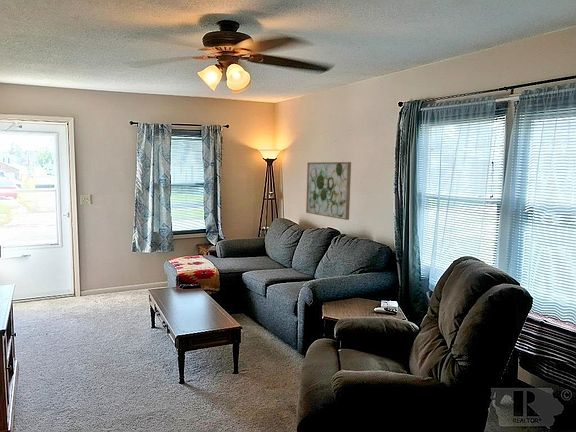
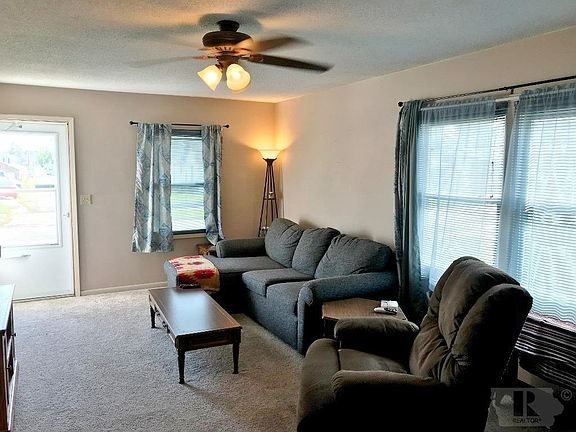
- wall art (326, 189)
